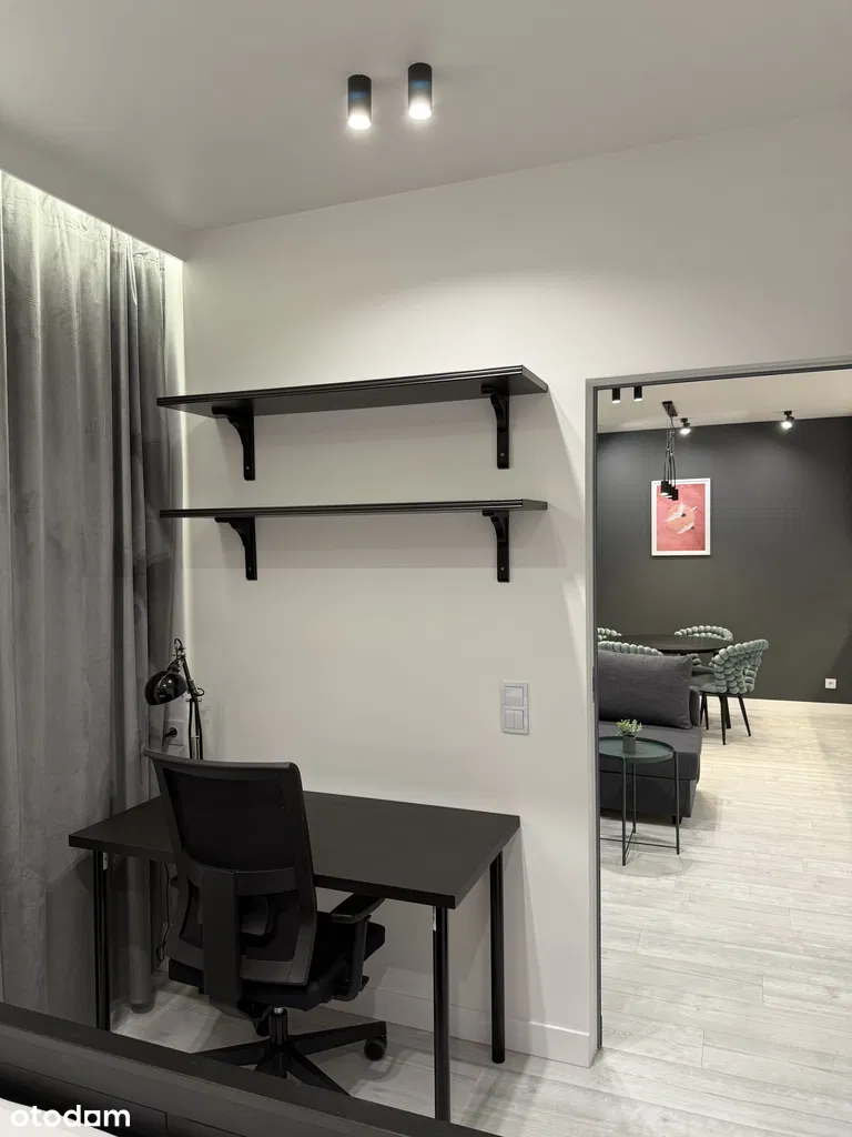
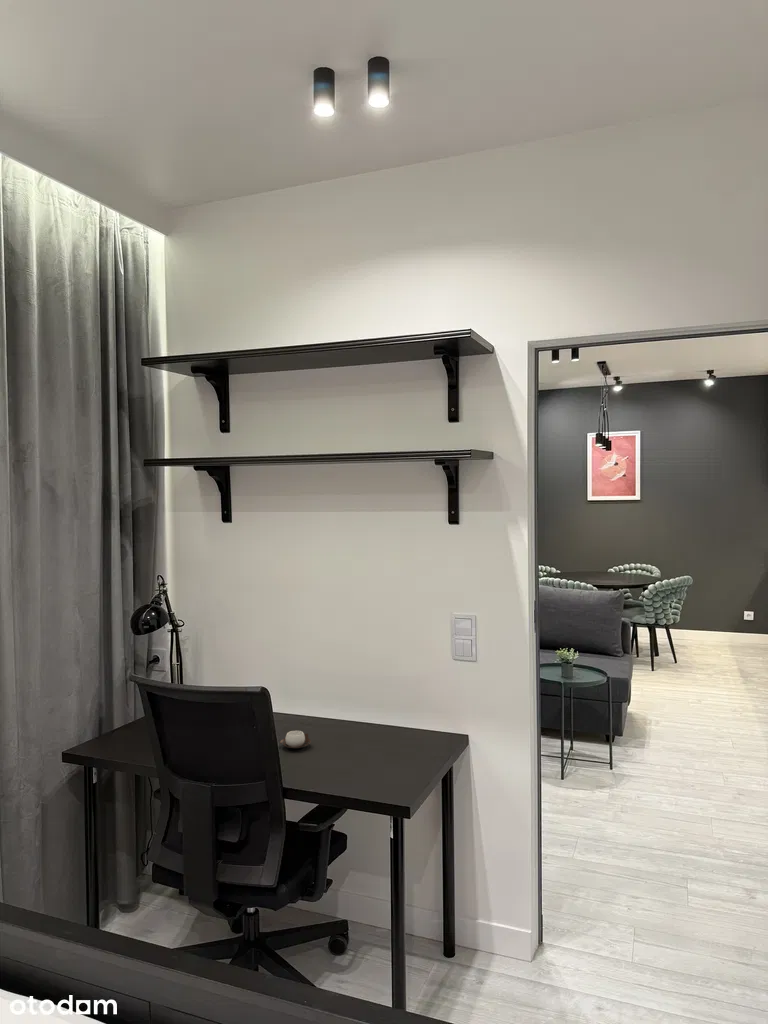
+ cup (295, 740)
